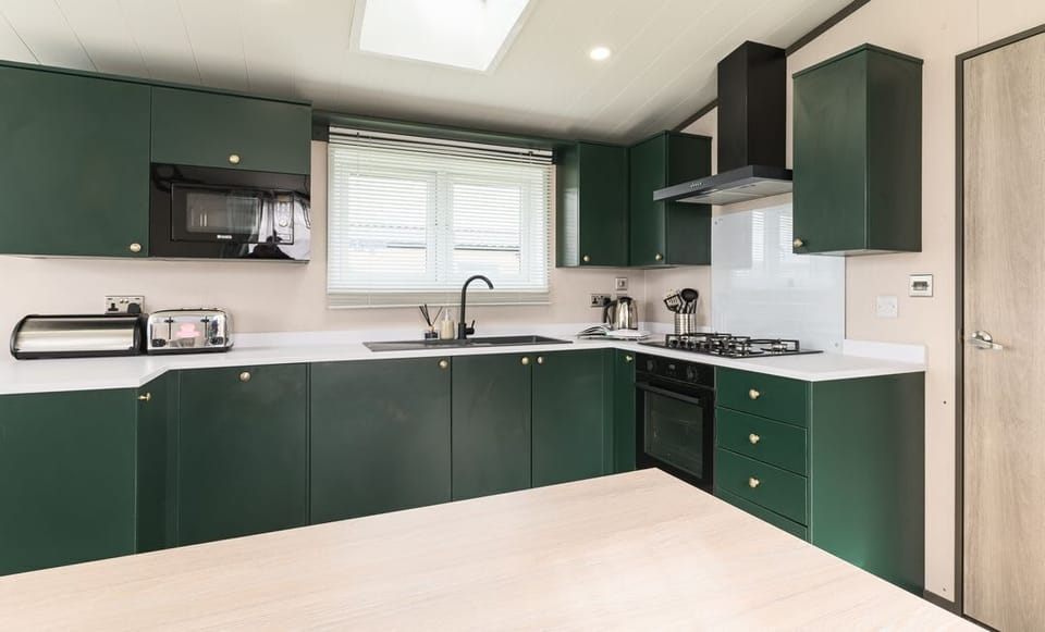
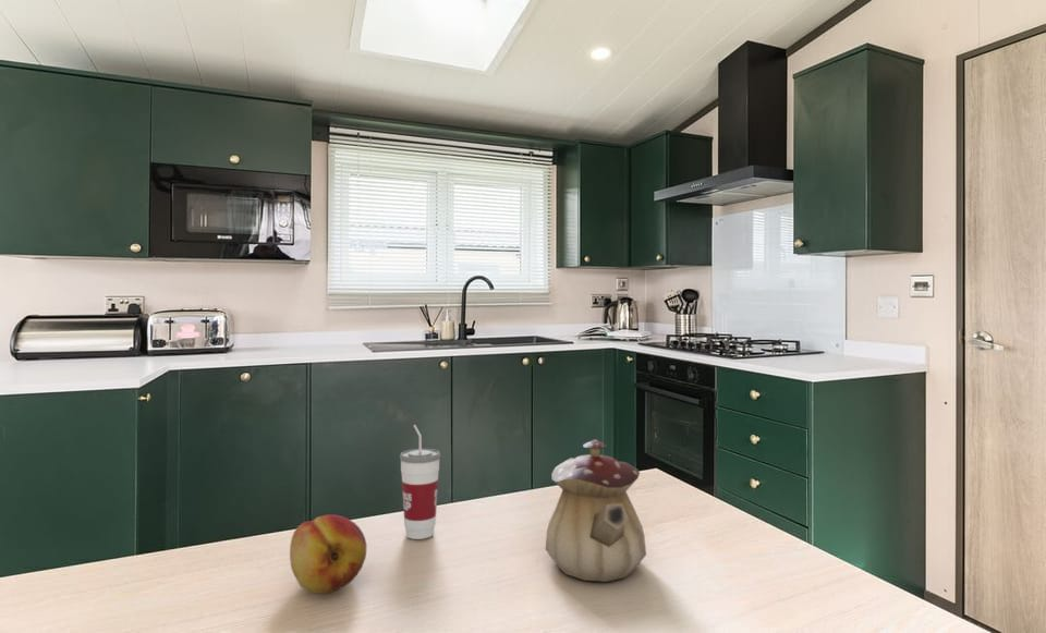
+ cup (419, 478)
+ fruit (328, 550)
+ teapot (593, 498)
